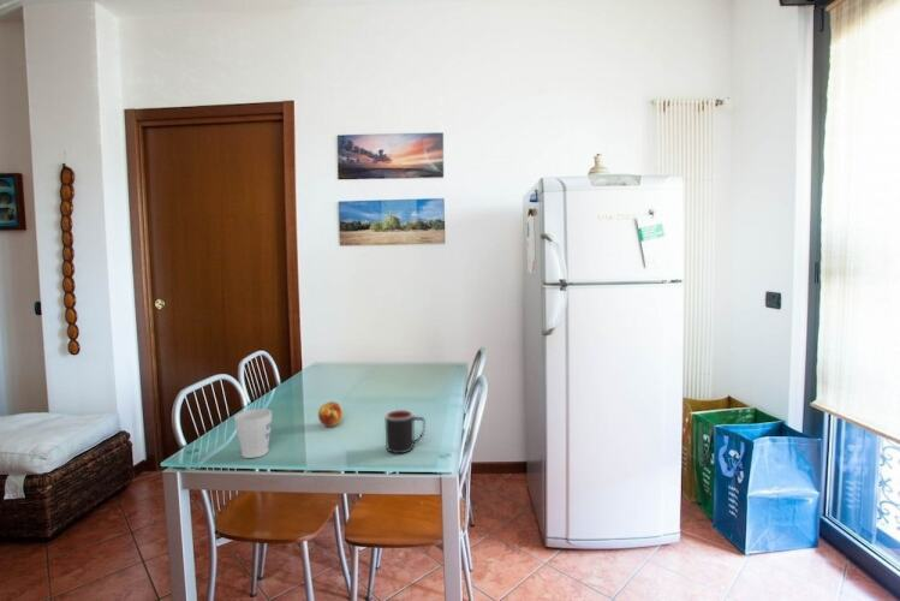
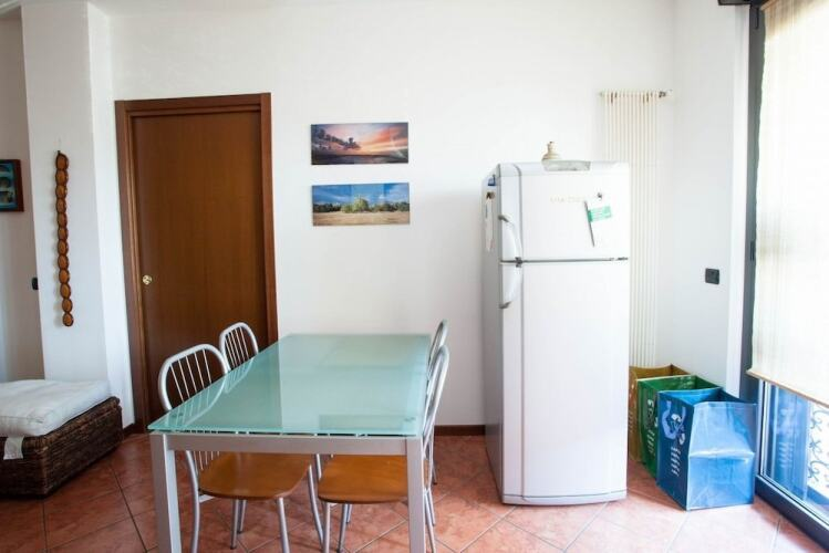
- mug (254, 432)
- mug (405, 430)
- fruit (330, 413)
